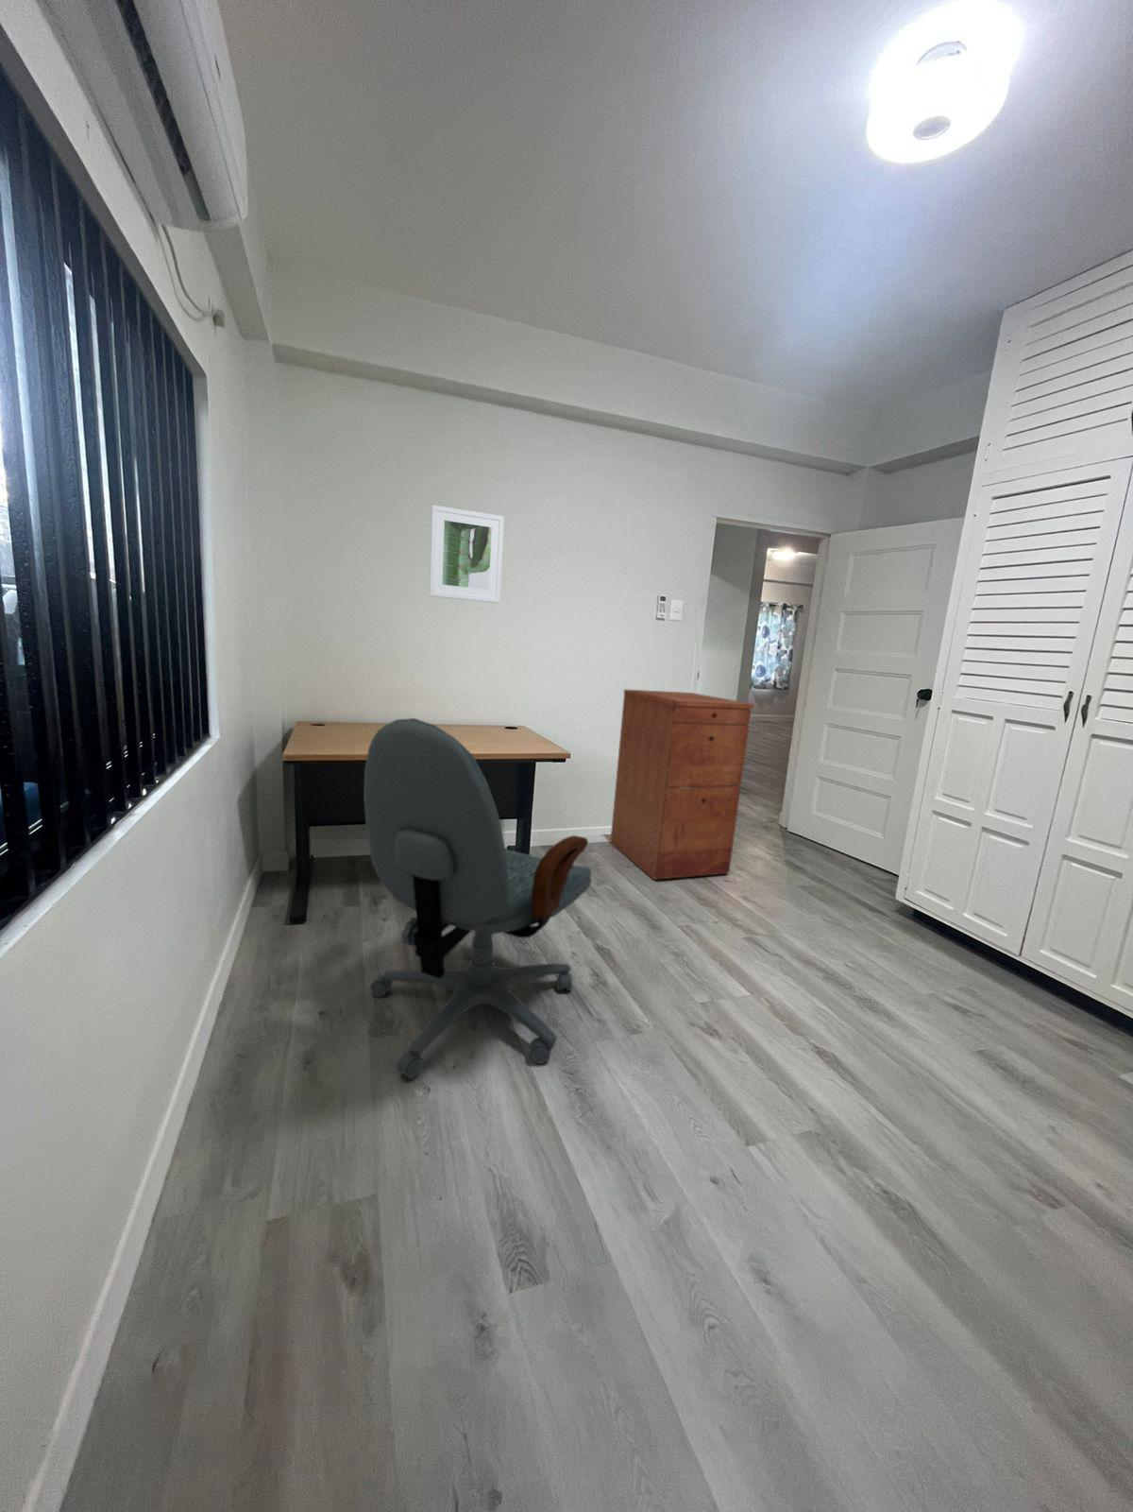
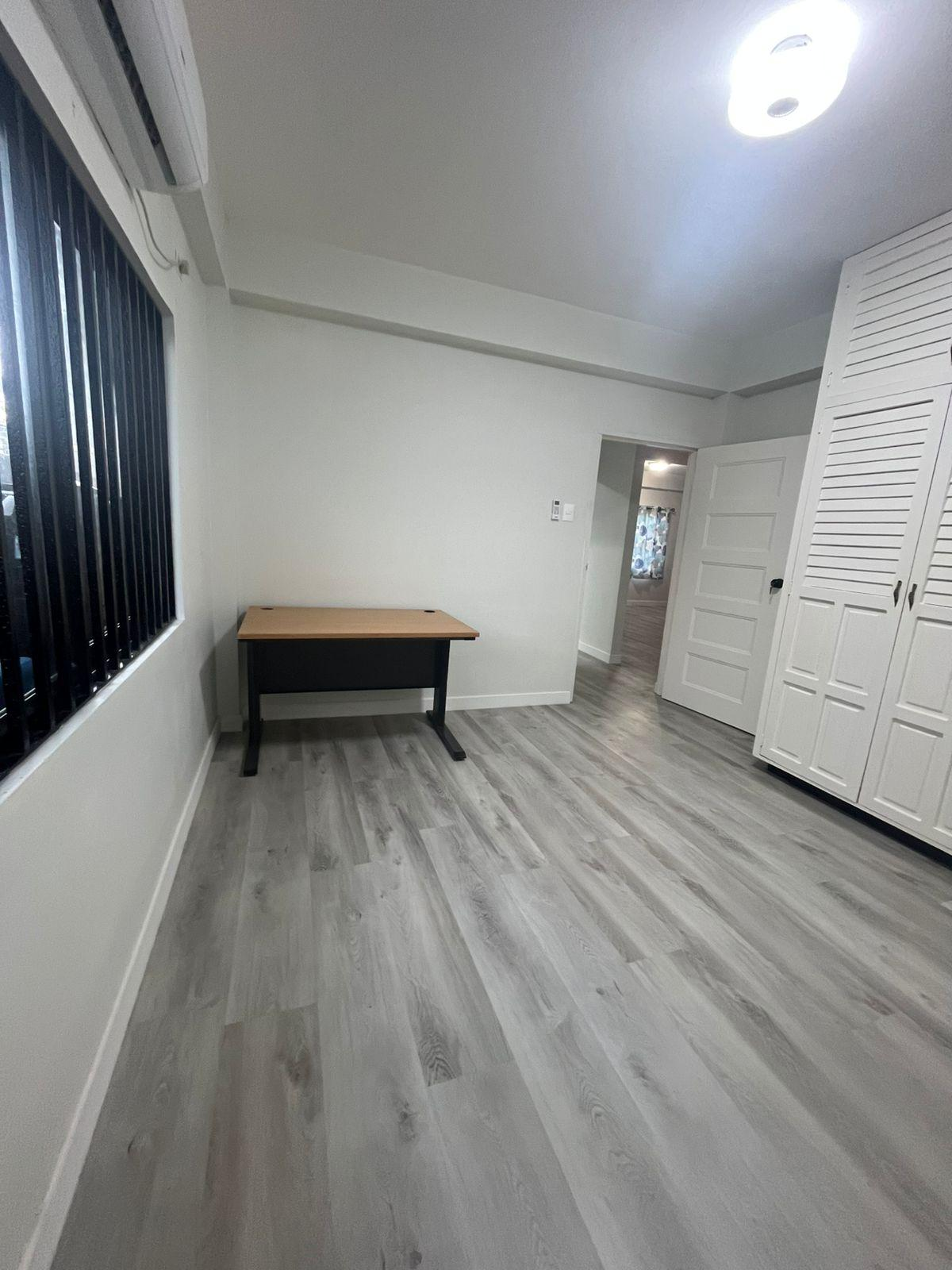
- office chair (486, 866)
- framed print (467, 556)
- filing cabinet (675, 779)
